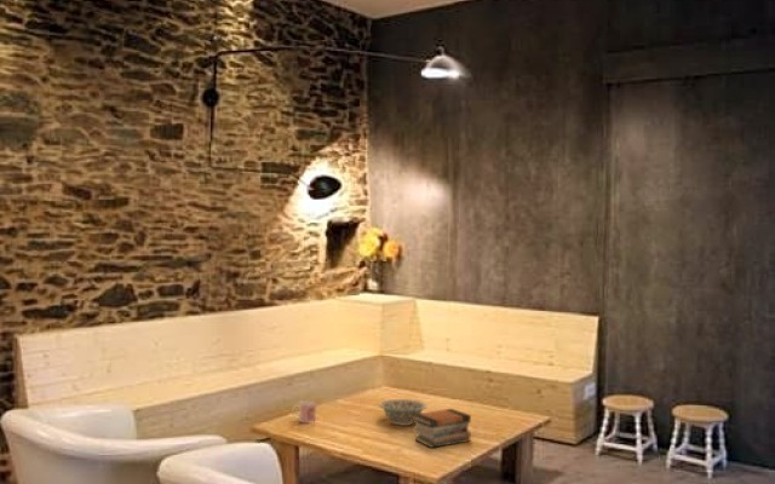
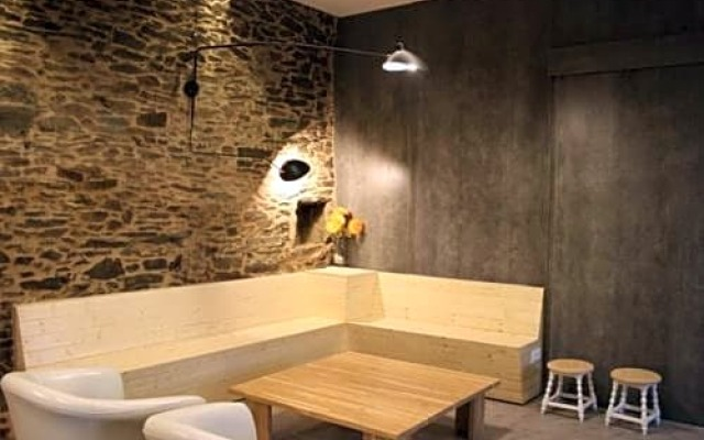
- book stack (441, 427)
- decorative bowl (402, 413)
- mug (304, 411)
